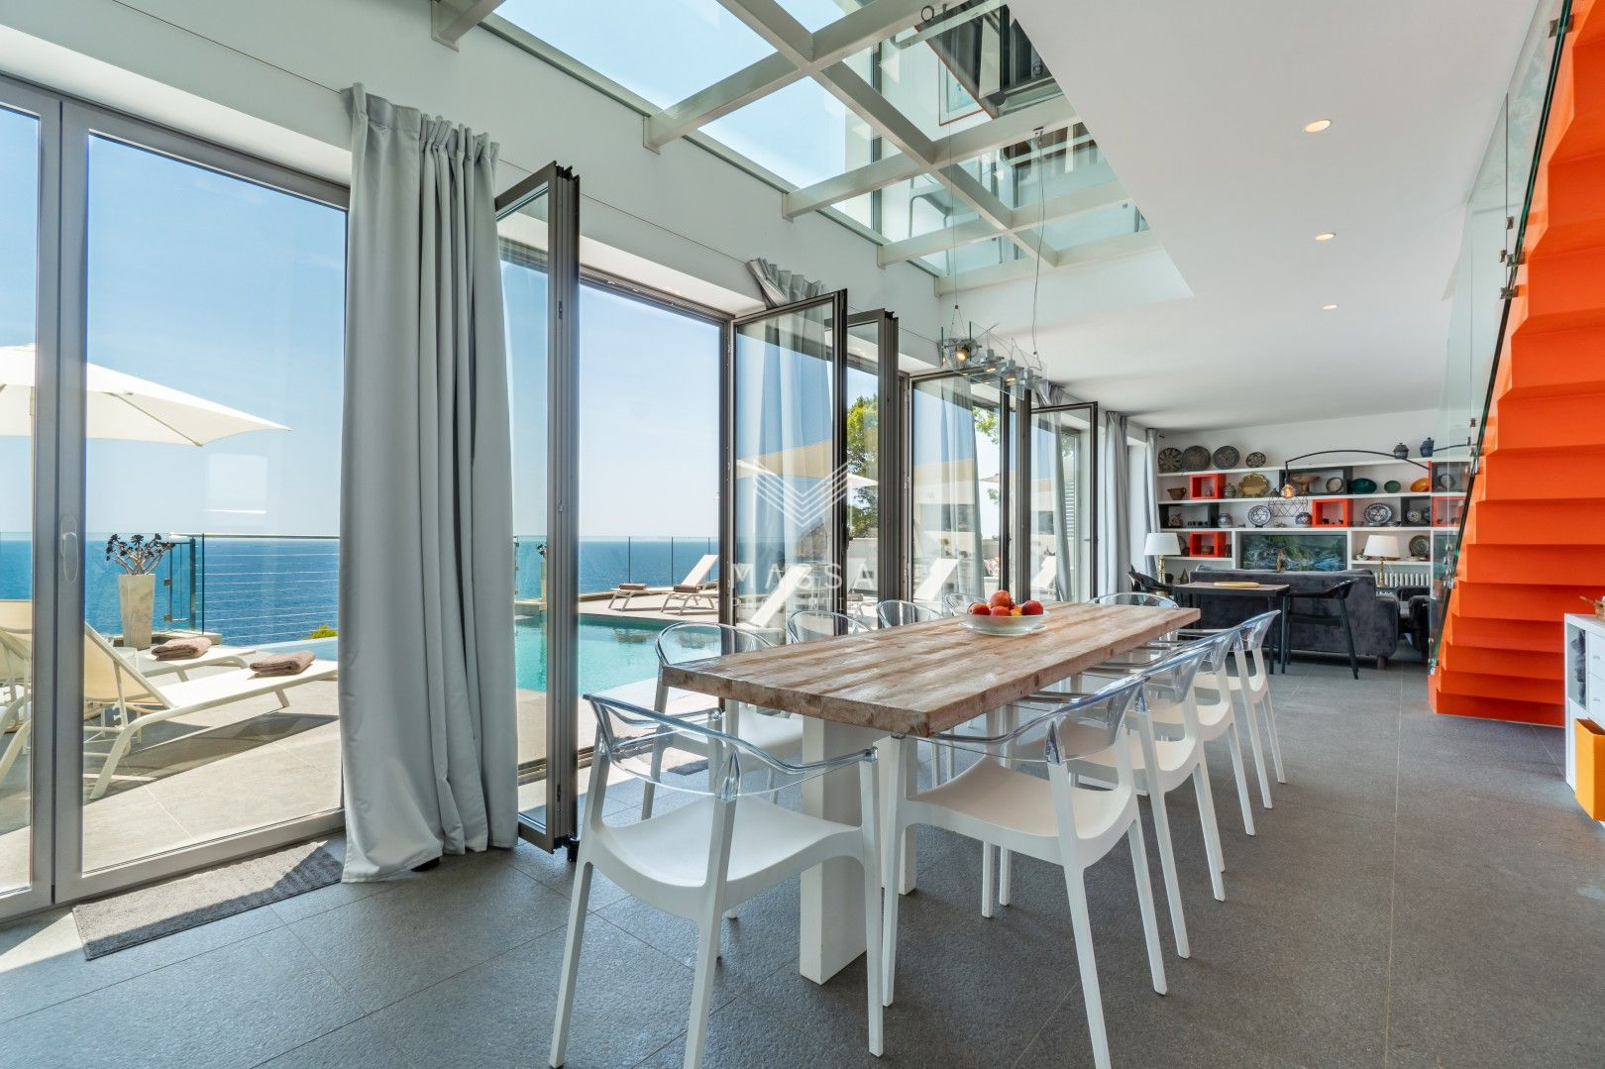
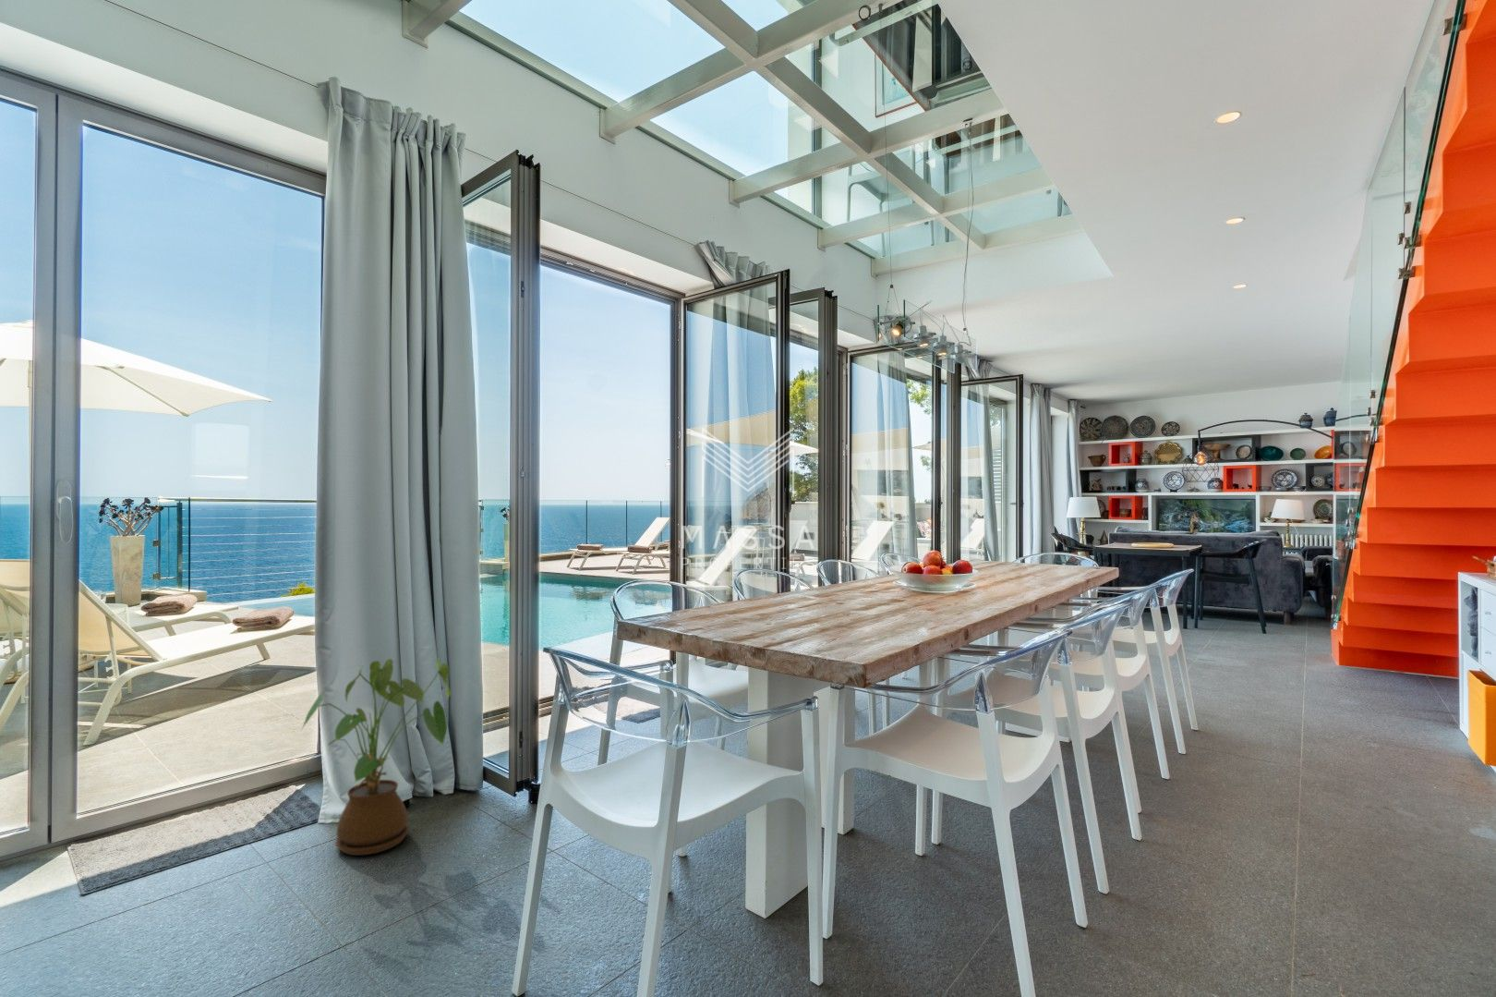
+ house plant (386, 754)
